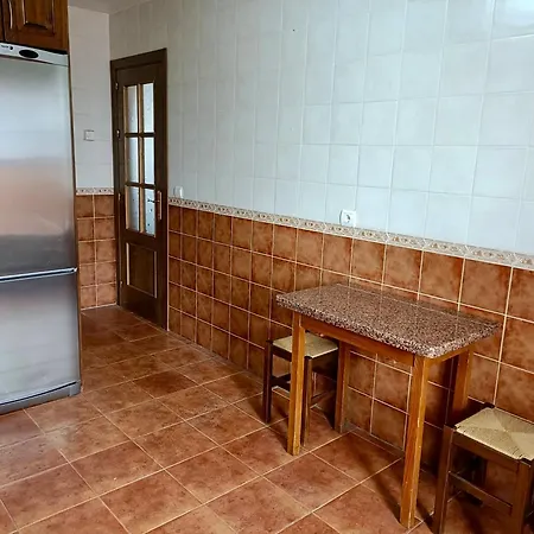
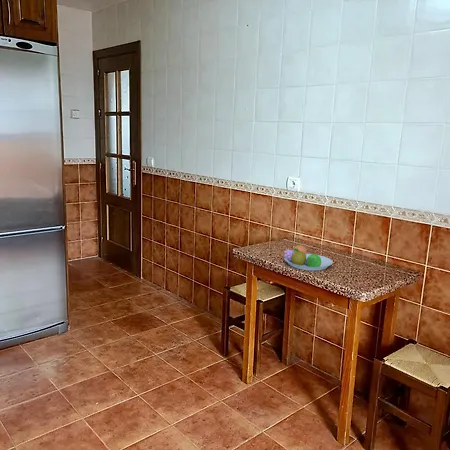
+ fruit bowl (308, 255)
